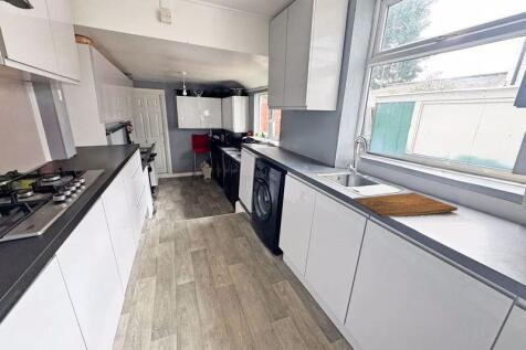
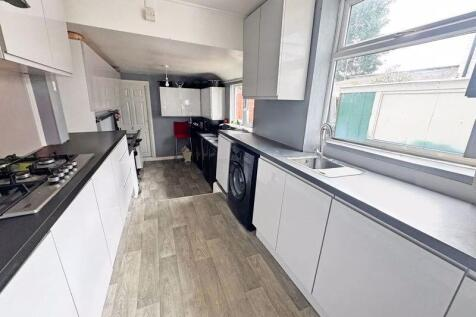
- cutting board (401, 203)
